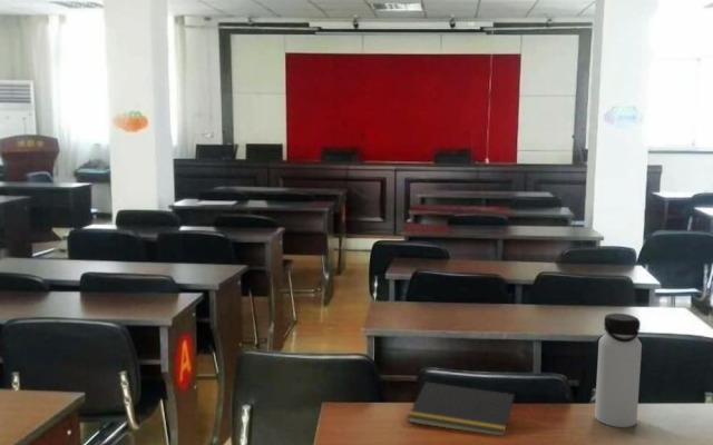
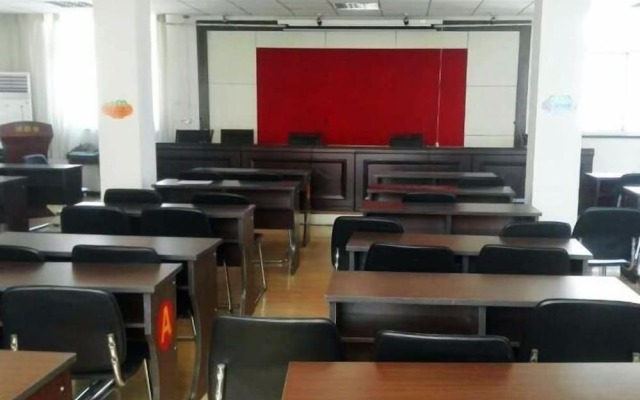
- notepad (461, 407)
- water bottle (618, 368)
